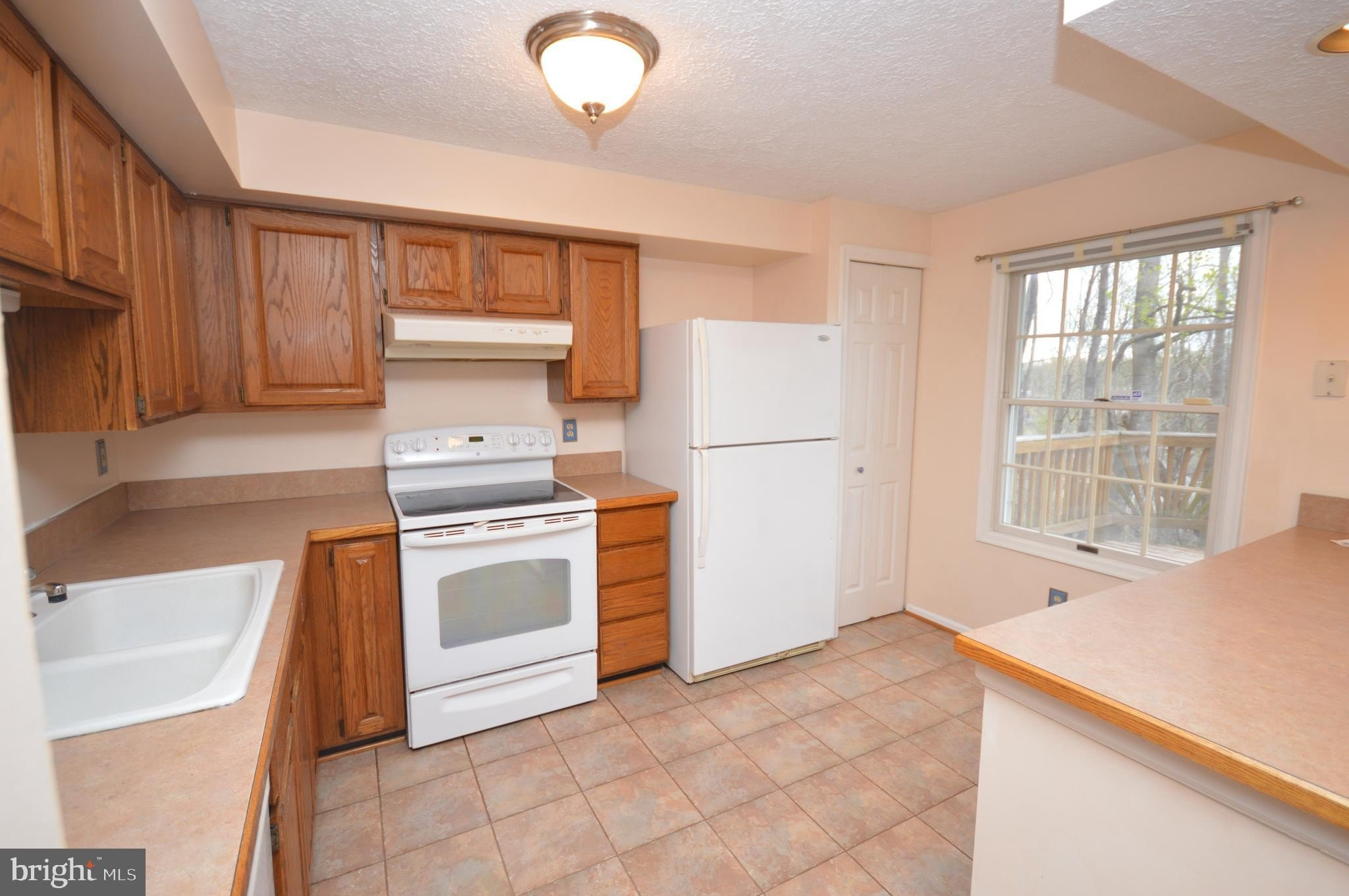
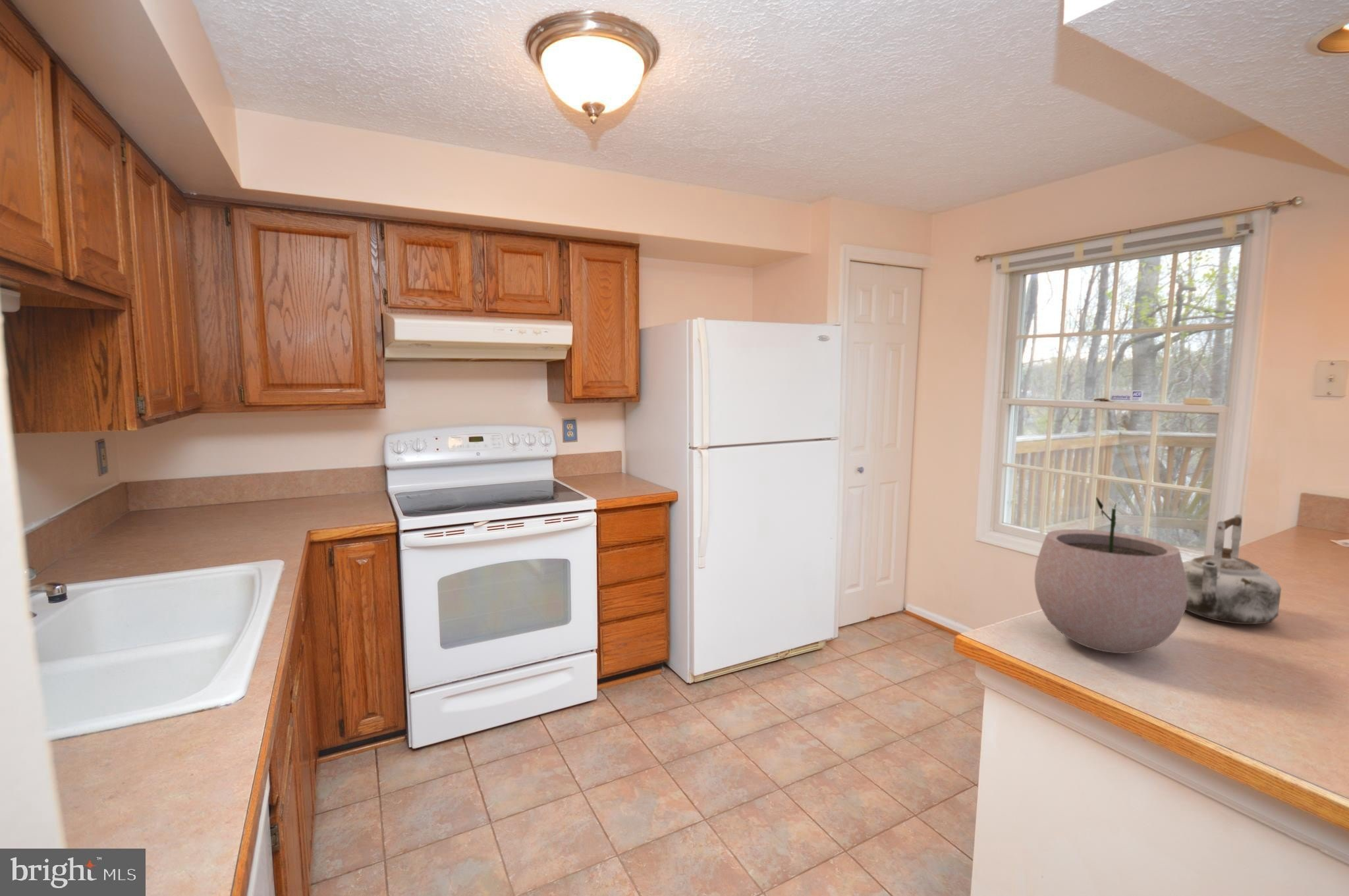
+ plant pot (1107, 571)
+ kettle (1222, 567)
